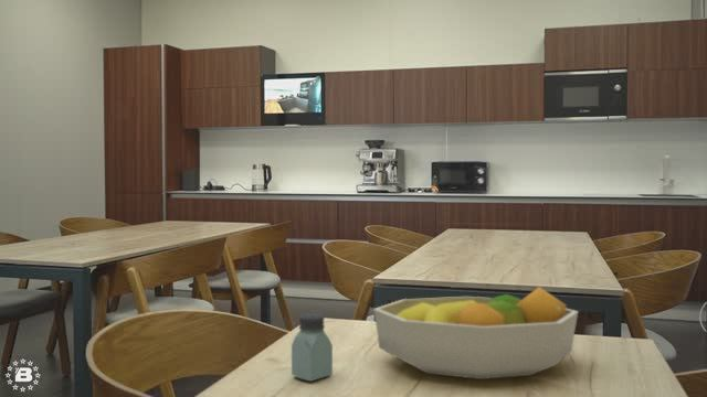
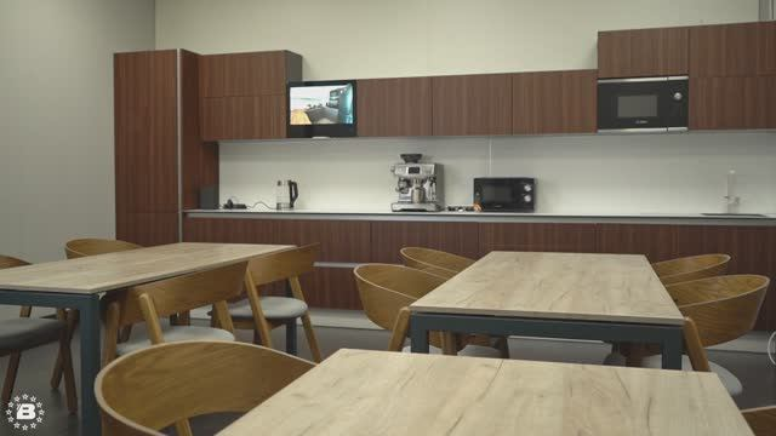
- saltshaker (312, 345)
- fruit bowl (474, 324)
